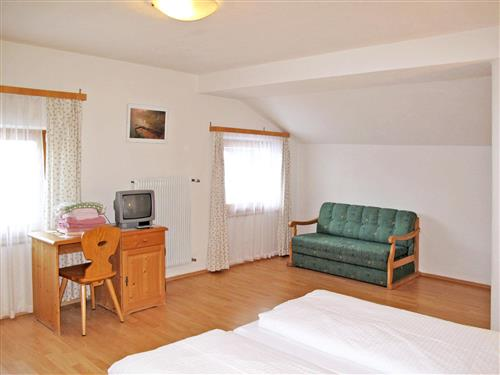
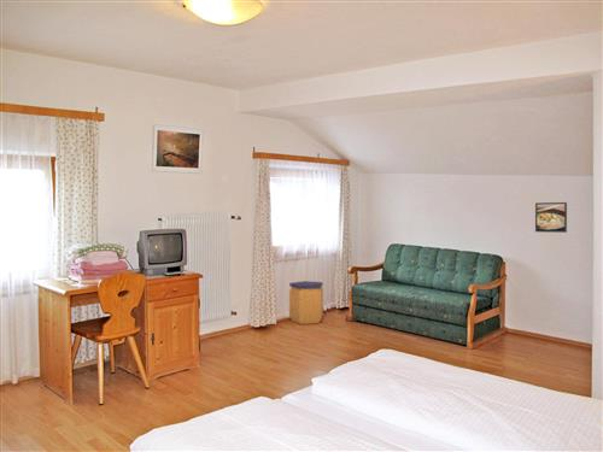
+ trash can (308, 301)
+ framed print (550, 217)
